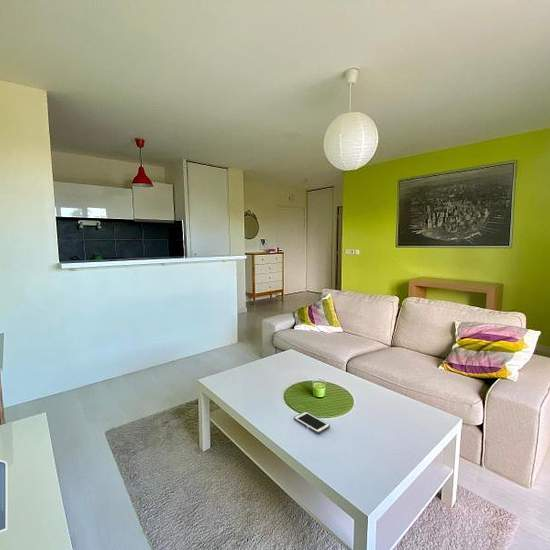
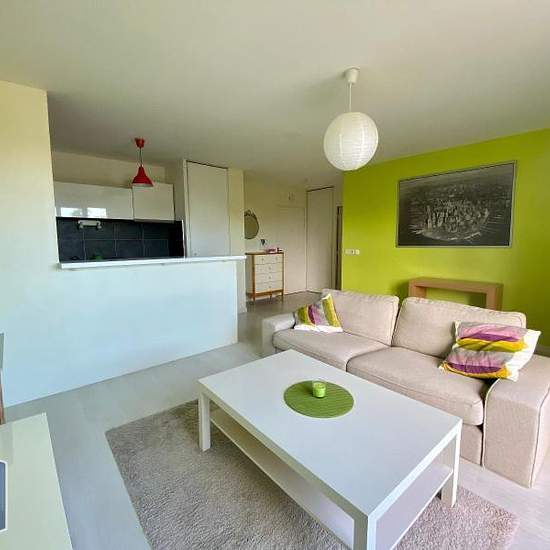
- cell phone (311, 422)
